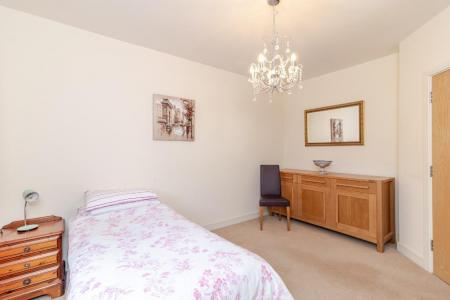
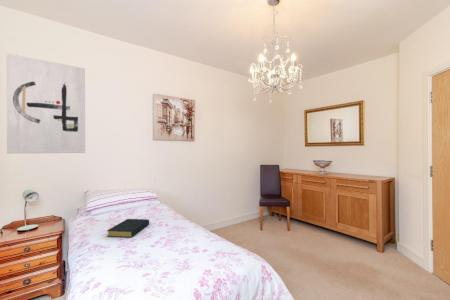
+ wall art (49, 107)
+ hardback book (129, 227)
